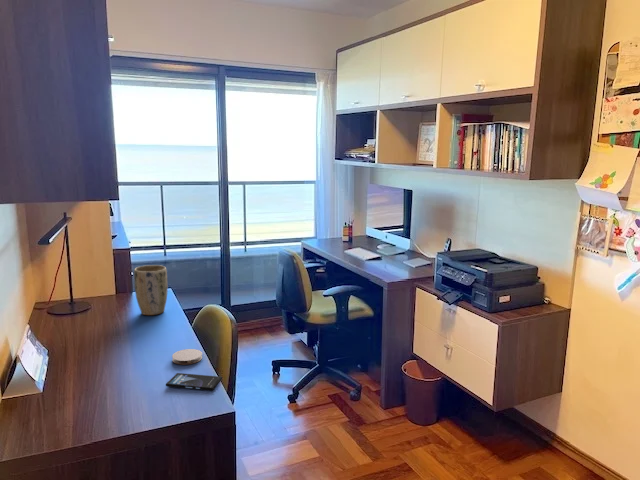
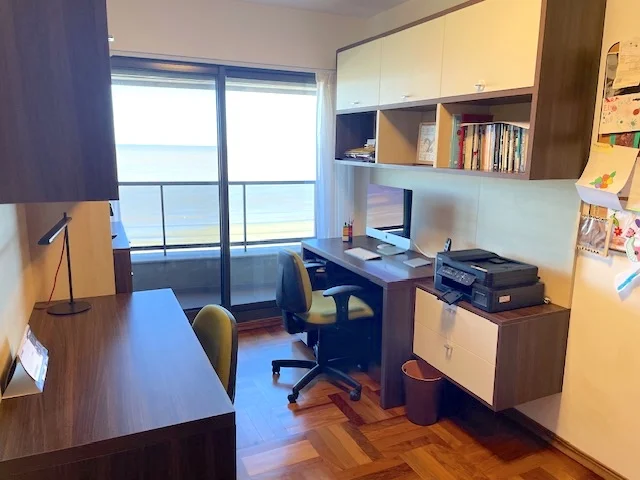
- smartphone (194, 381)
- coaster (187, 356)
- plant pot (151, 290)
